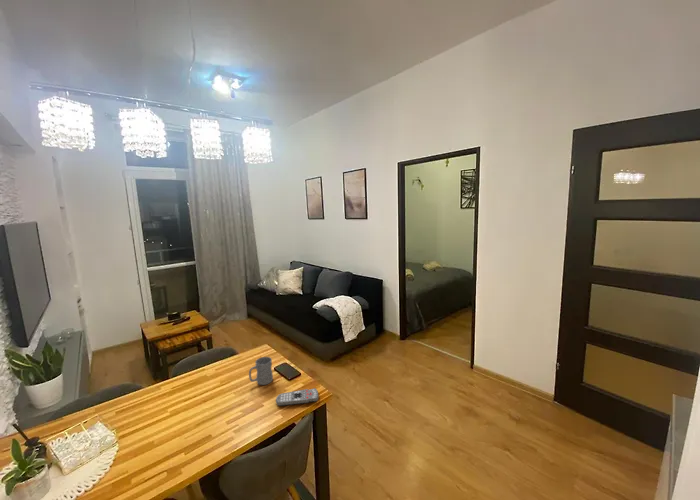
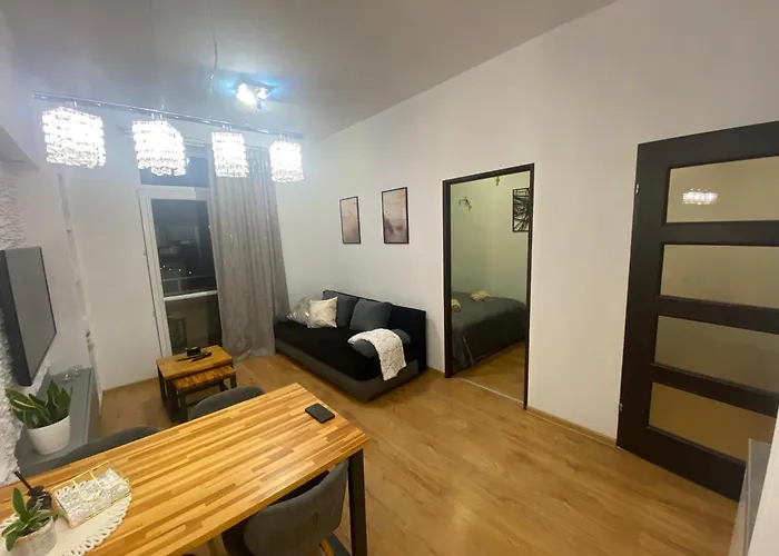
- remote control (297, 397)
- mug (260, 372)
